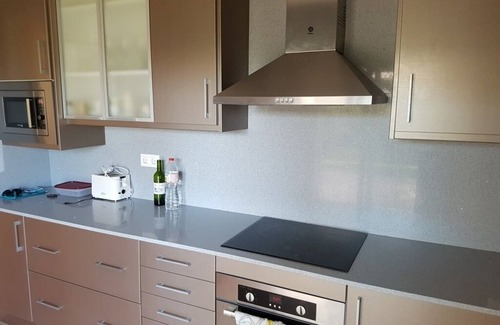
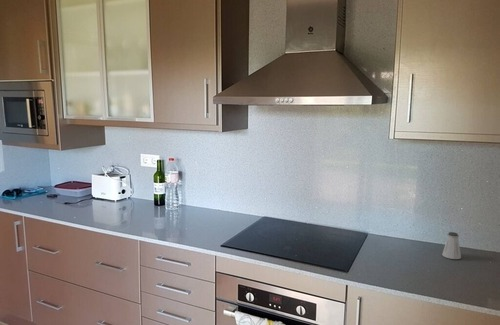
+ saltshaker (452, 244)
